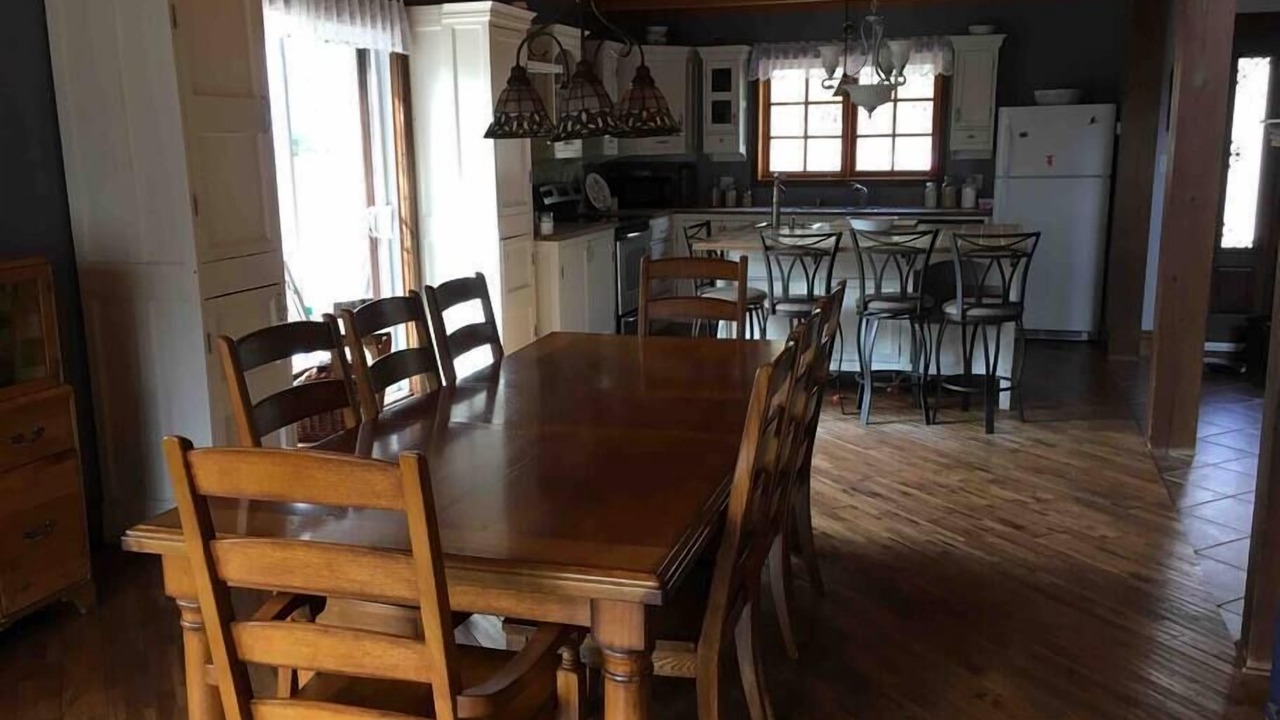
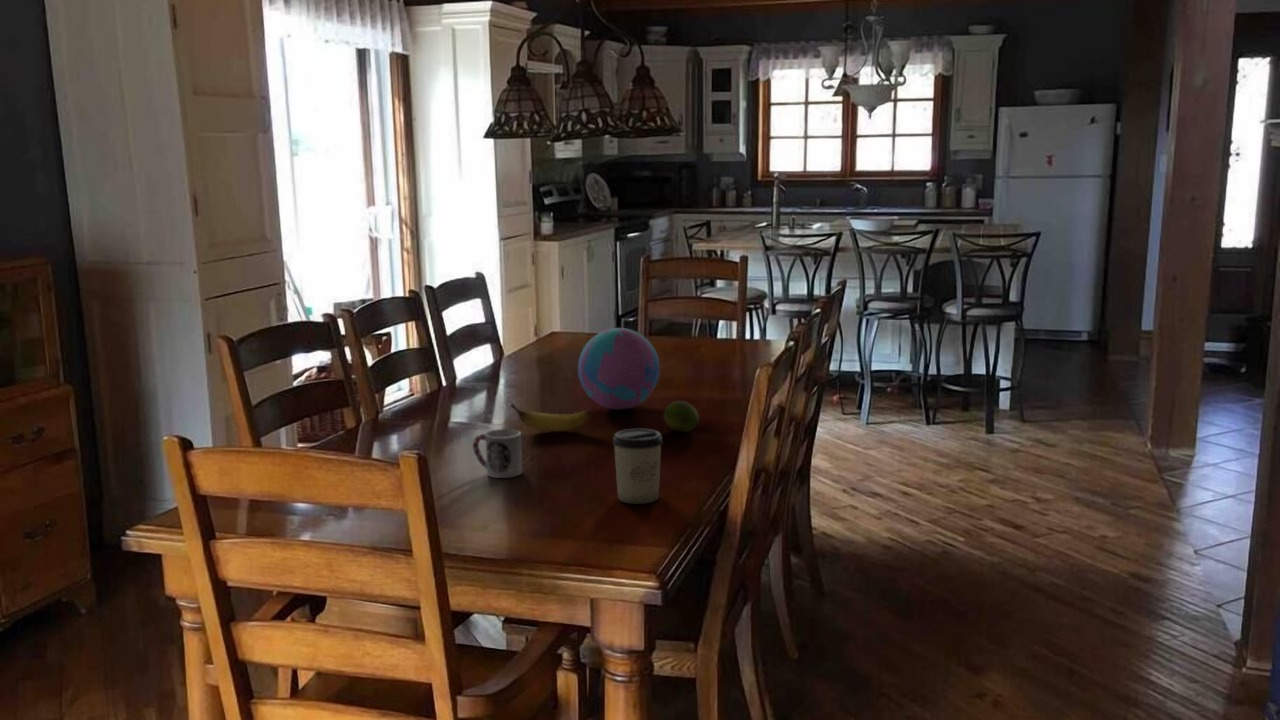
+ decorative ball (618, 368)
+ fruit (681, 416)
+ cup (638, 466)
+ cup (496, 452)
+ banana (551, 417)
